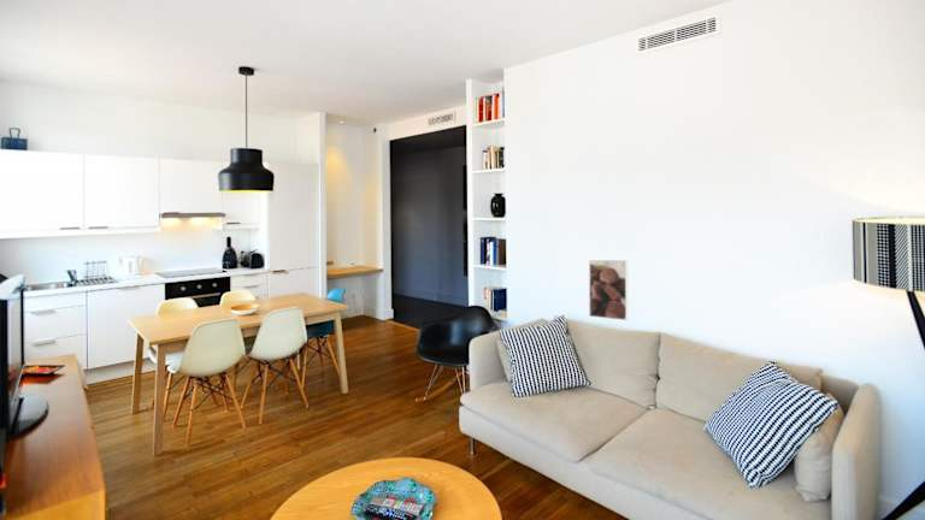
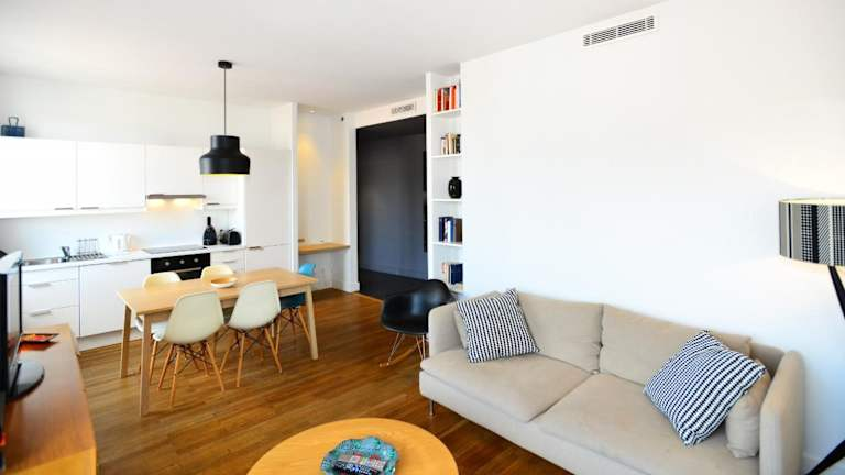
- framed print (608, 289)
